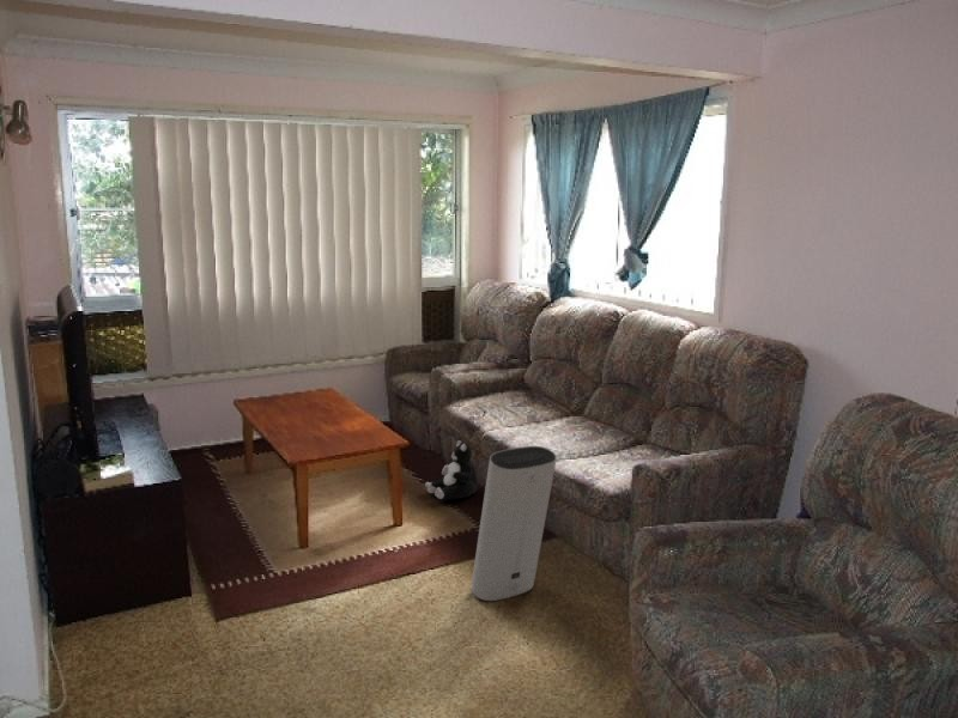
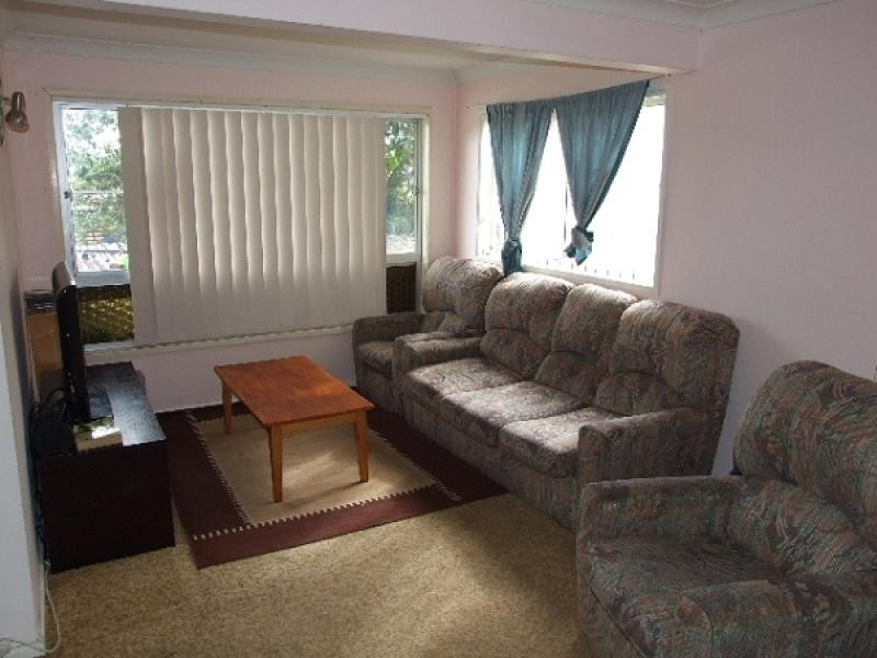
- plush toy (453, 468)
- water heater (513, 523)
